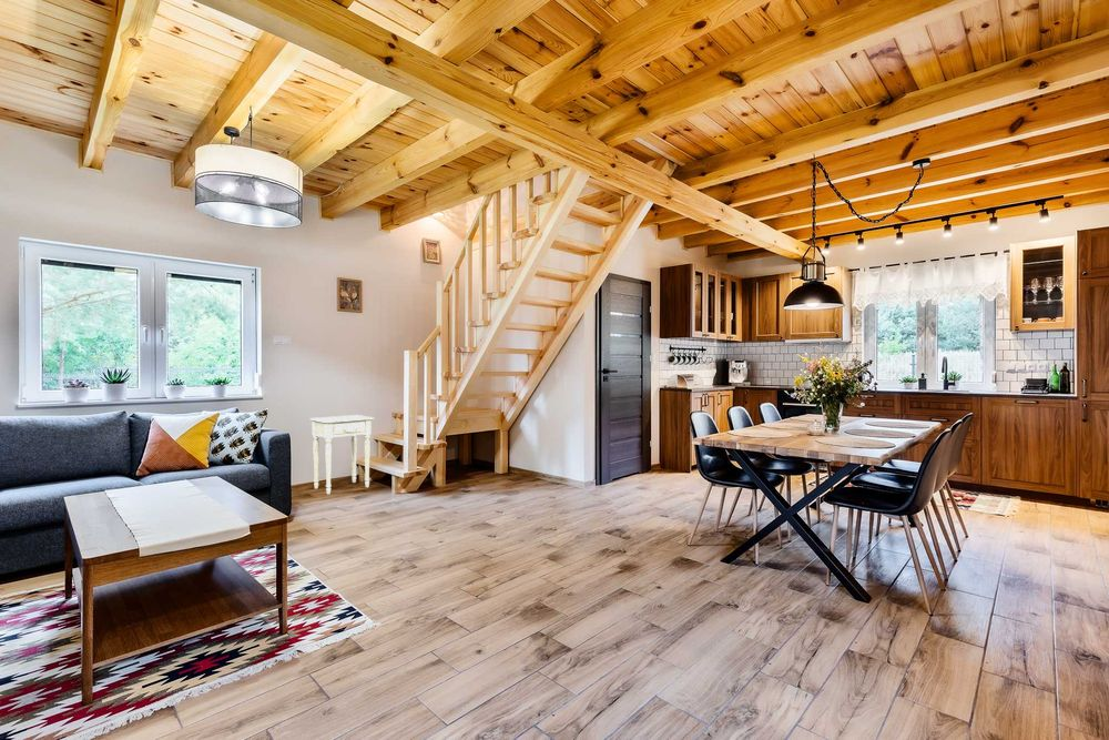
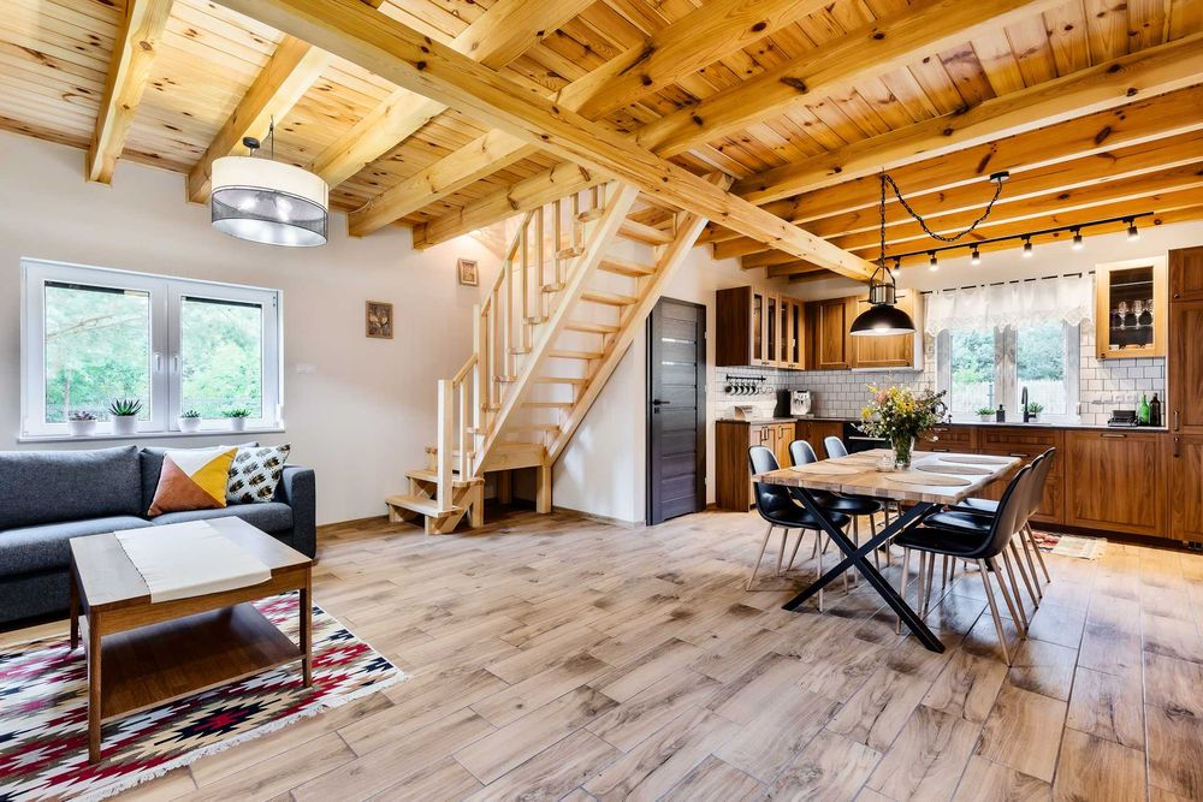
- side table (352, 453)
